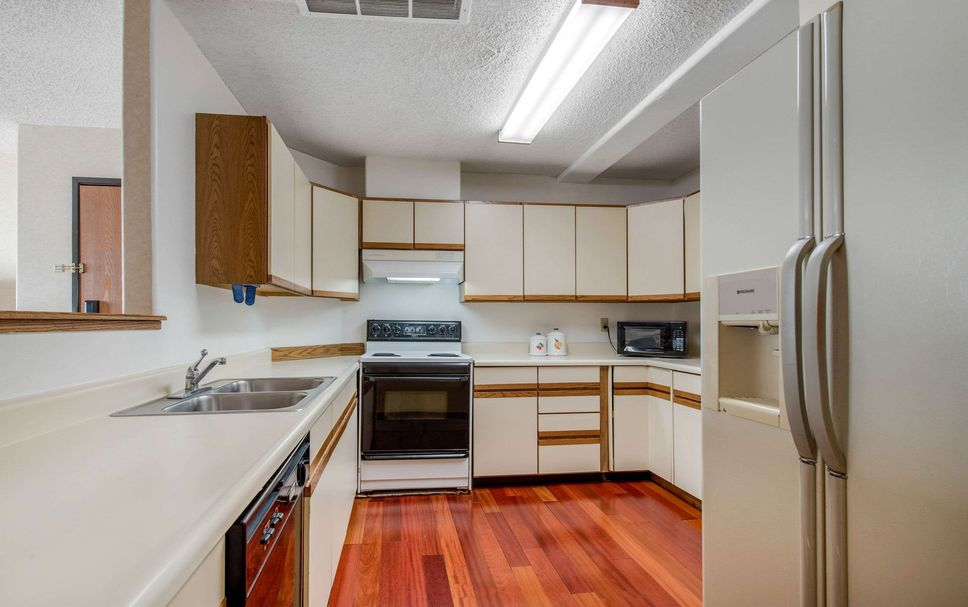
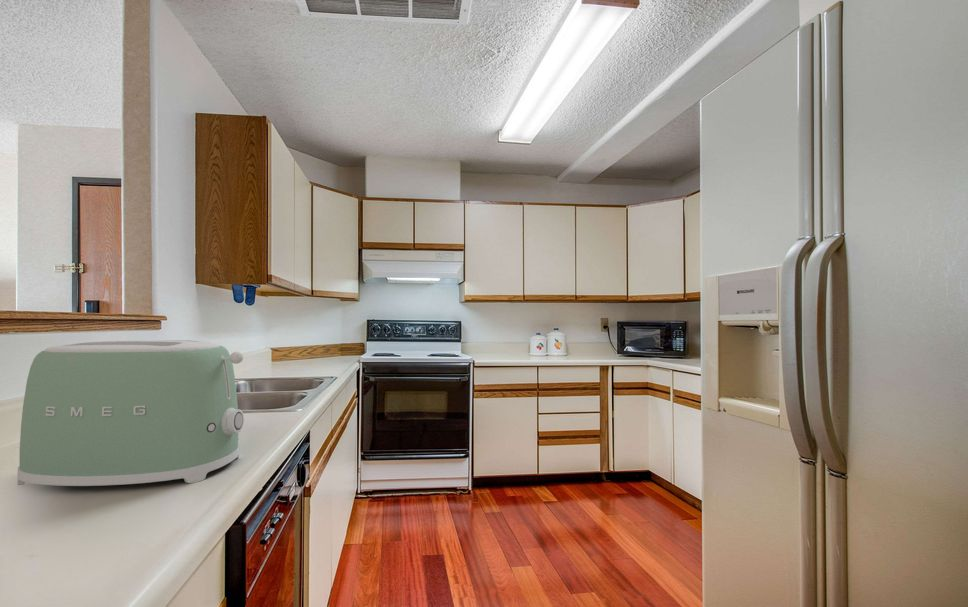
+ toaster (137, 404)
